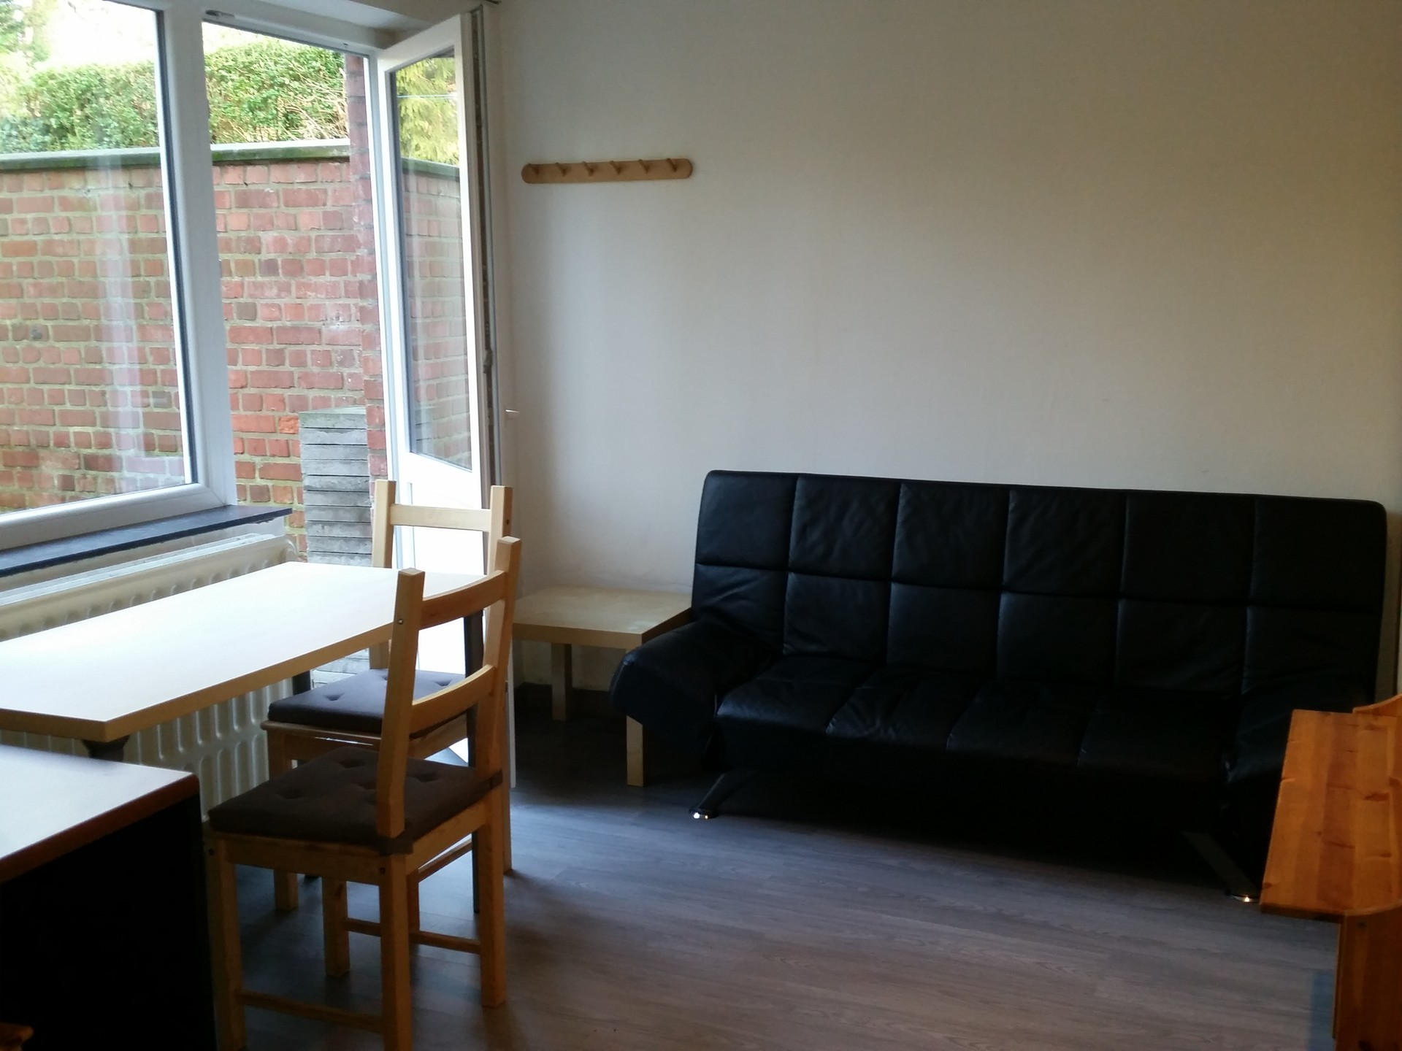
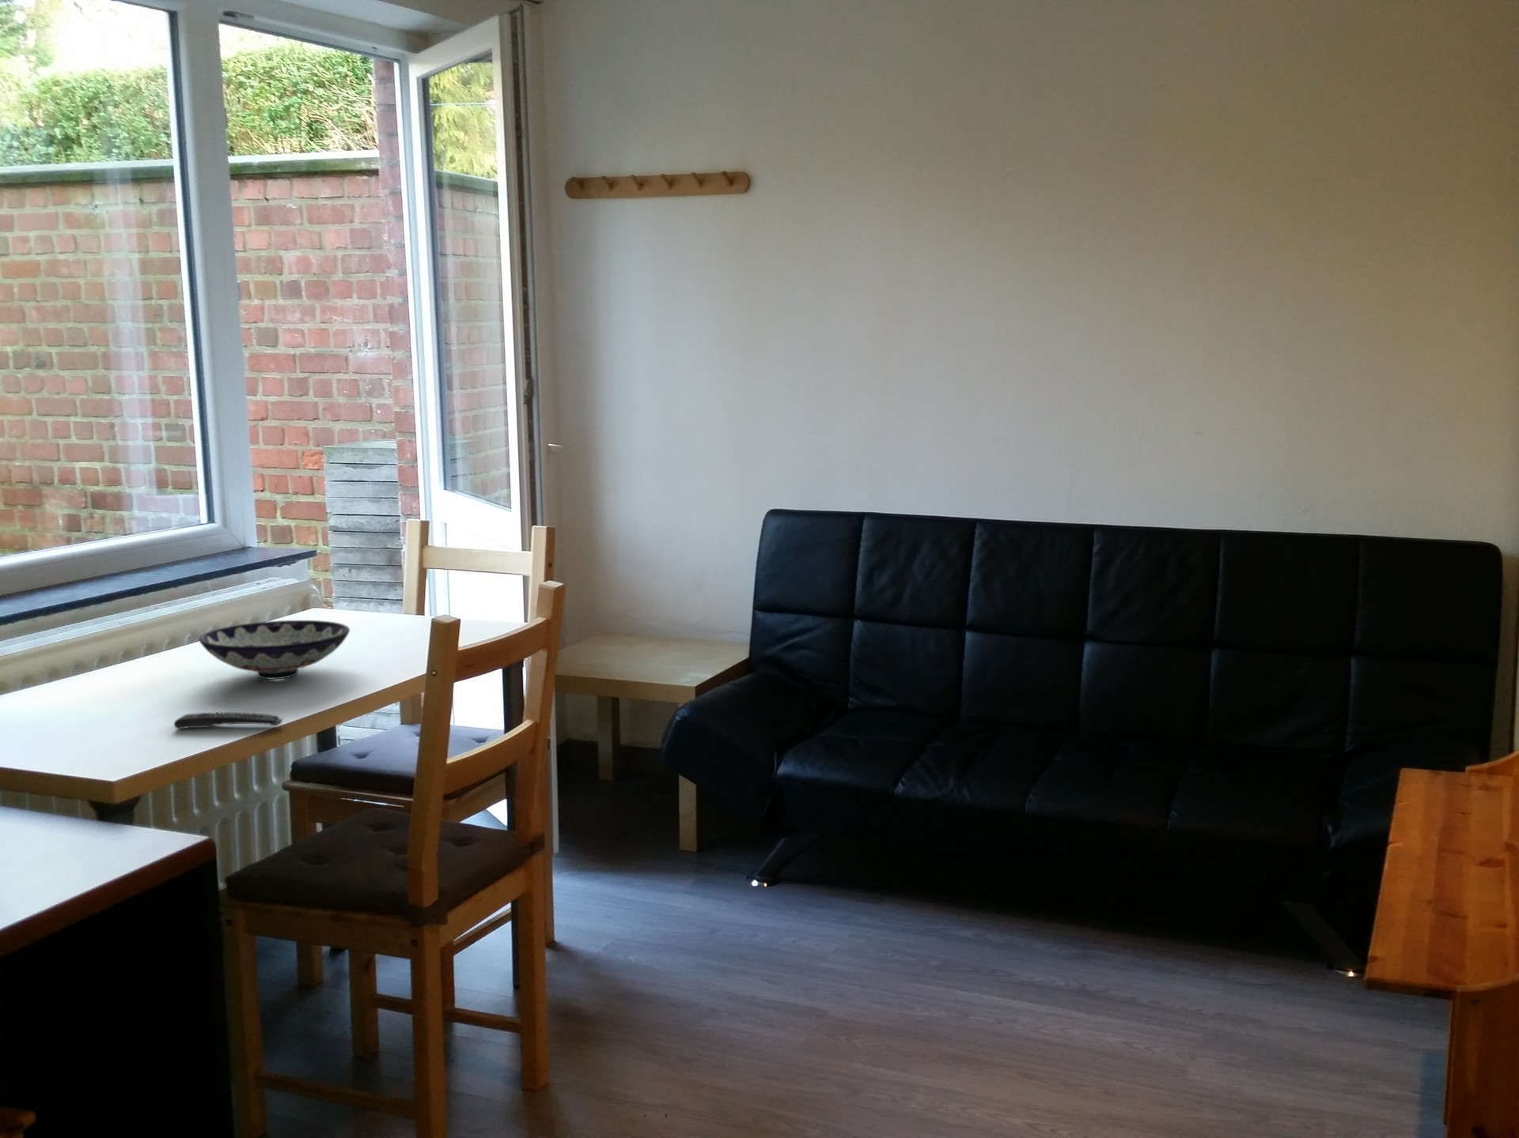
+ bowl (276, 654)
+ remote control (230, 720)
